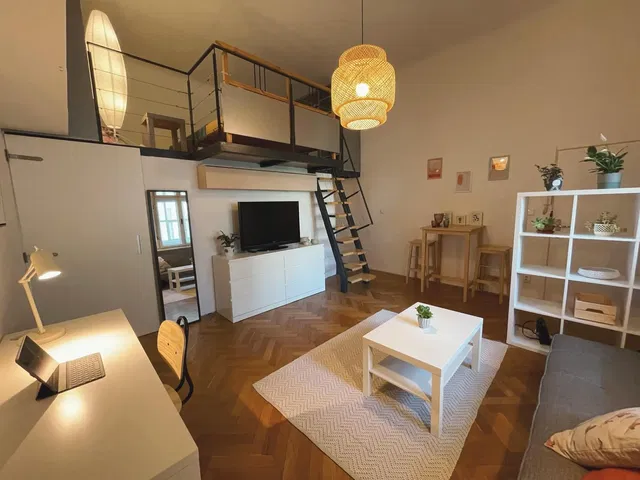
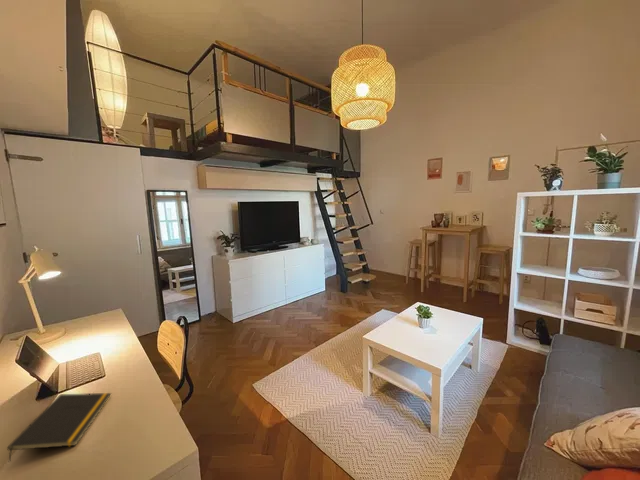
+ notepad (67, 417)
